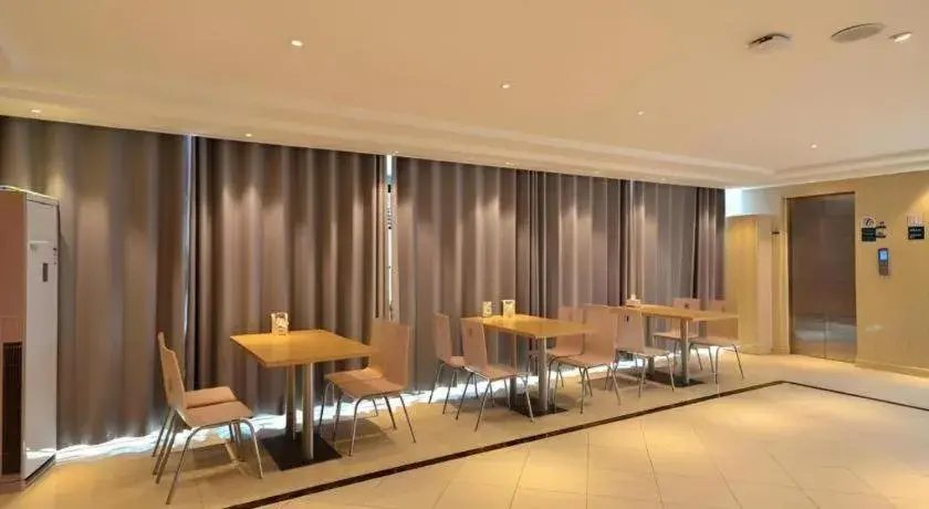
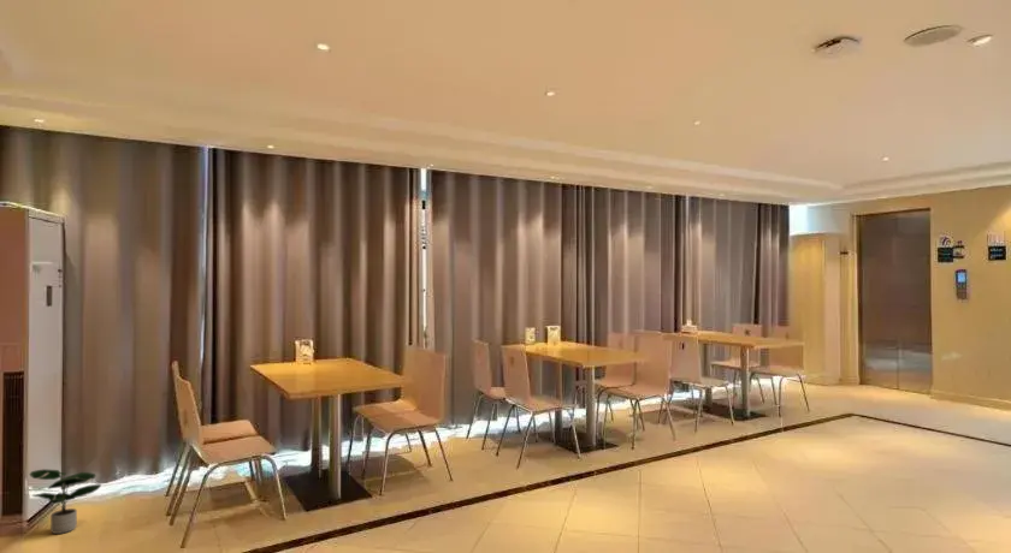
+ potted plant (65, 498)
